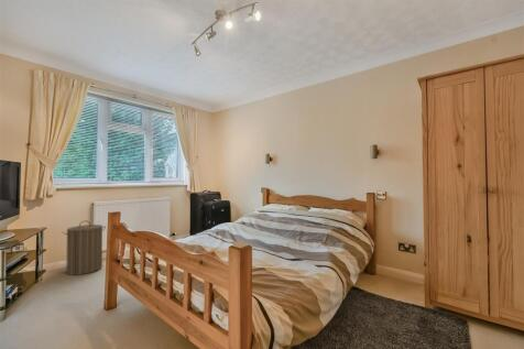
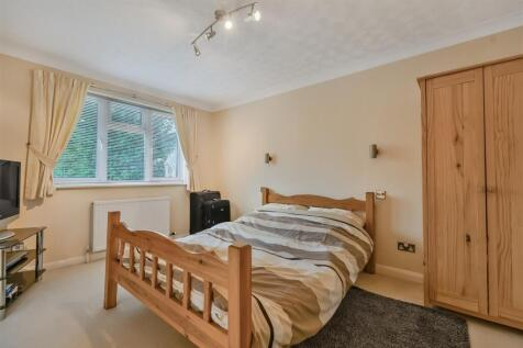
- laundry hamper (85, 244)
